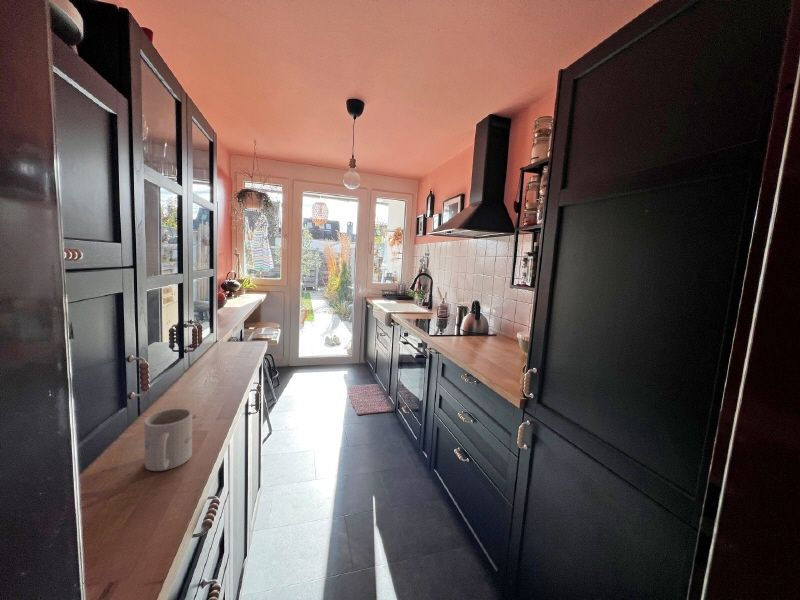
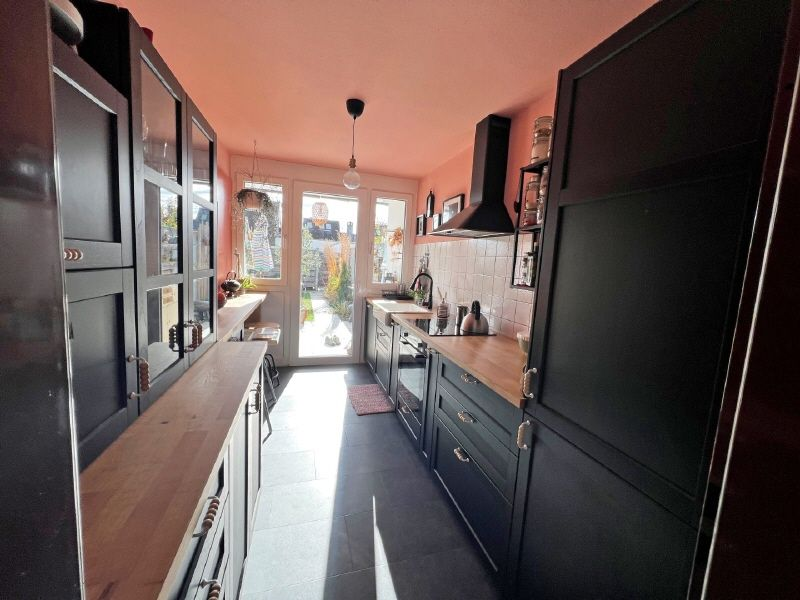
- mug (165, 442)
